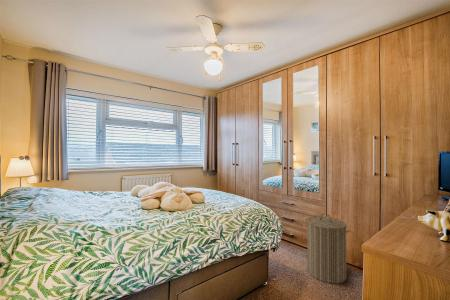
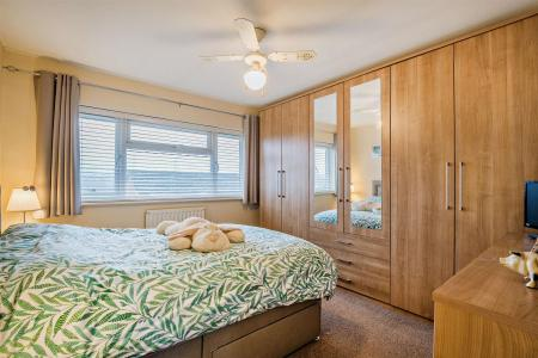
- laundry hamper (326, 243)
